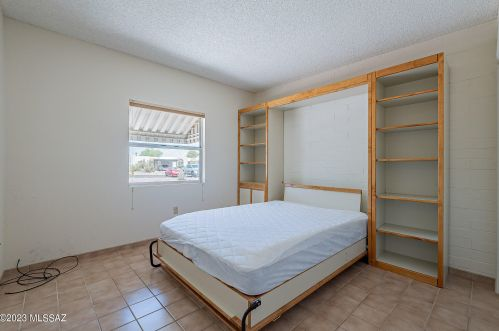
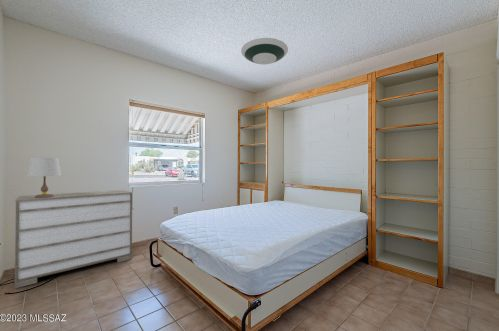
+ dresser (79, 229)
+ table lamp (44, 177)
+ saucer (264, 57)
